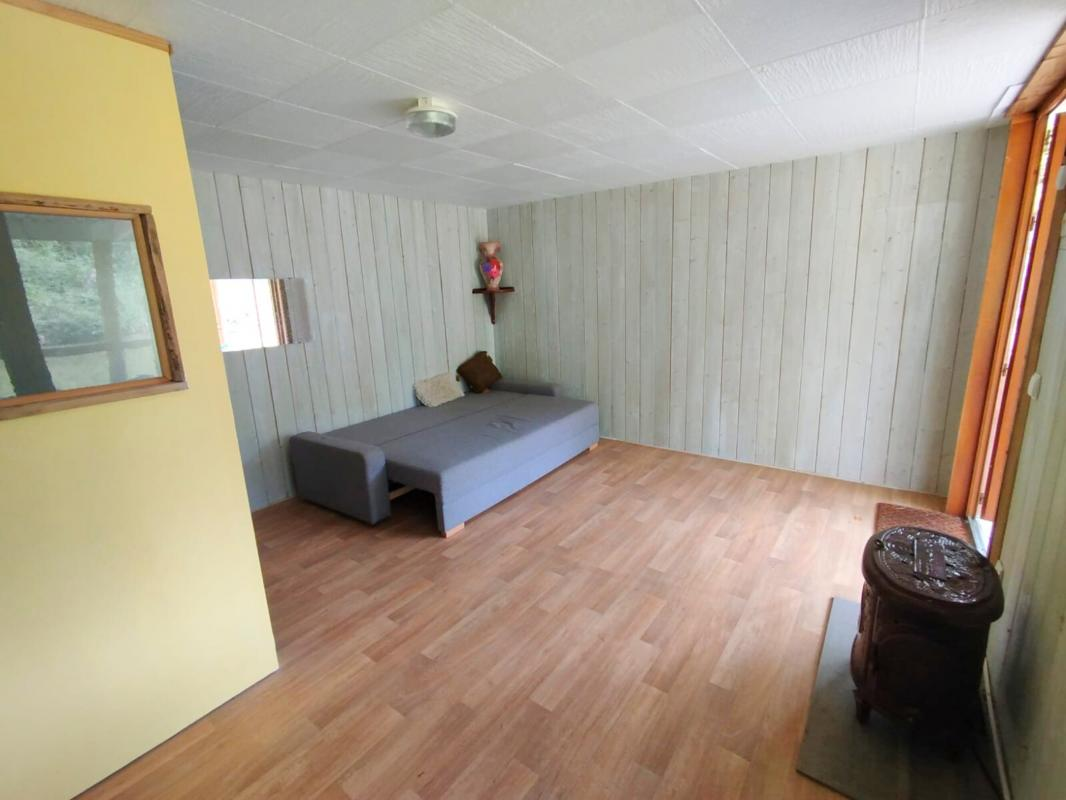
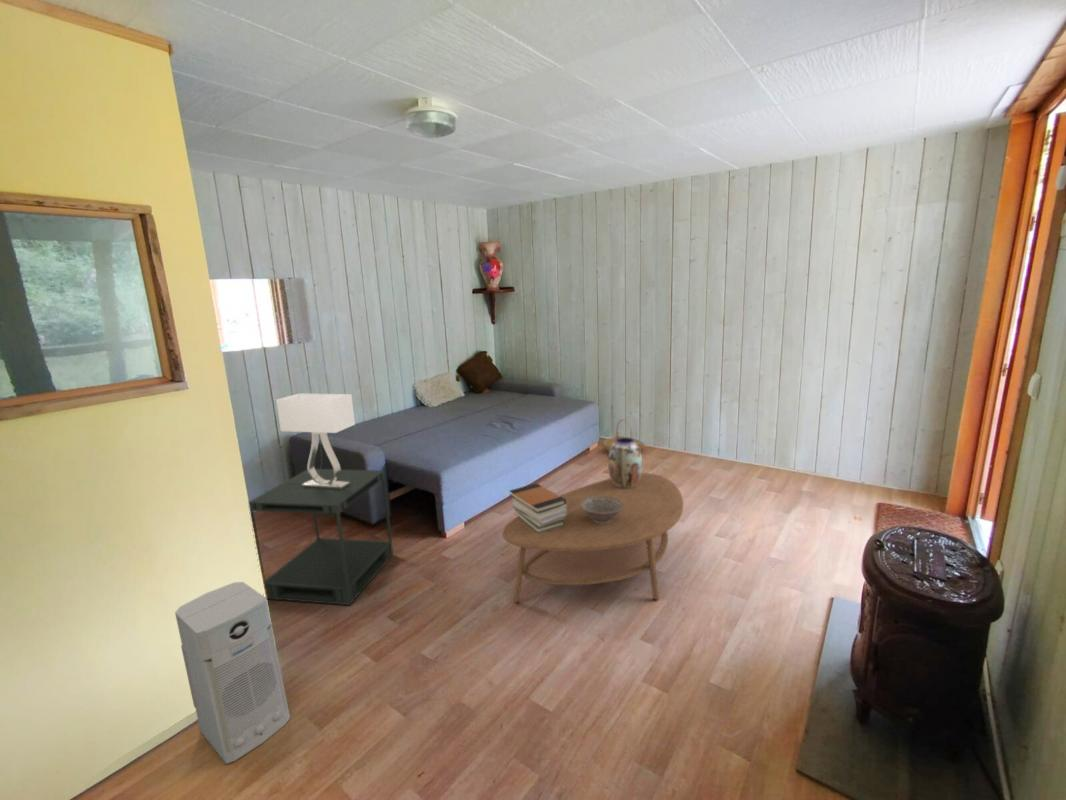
+ air purifier (233, 665)
+ coffee table (611, 542)
+ vase (624, 462)
+ decorative bowl (602, 511)
+ basket (623, 436)
+ table lamp (313, 441)
+ side table (327, 538)
+ book stack (538, 506)
